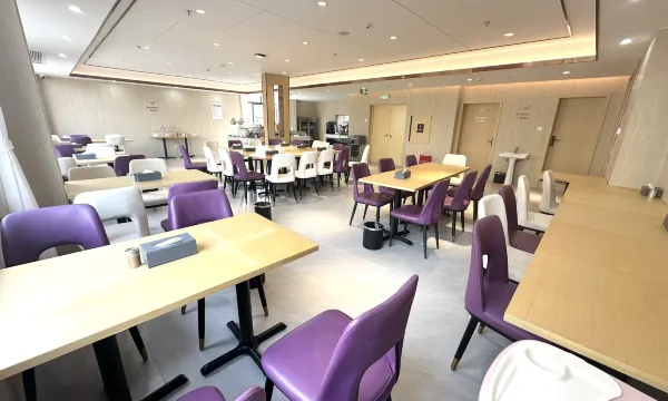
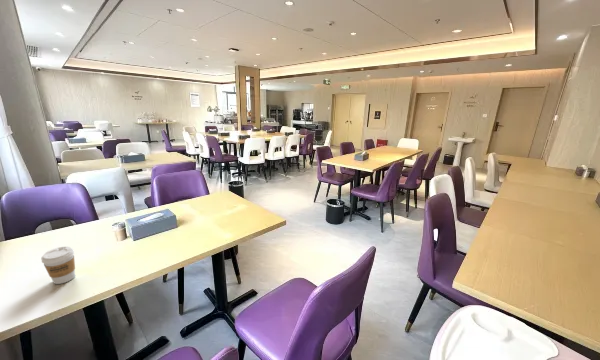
+ coffee cup (60, 265)
